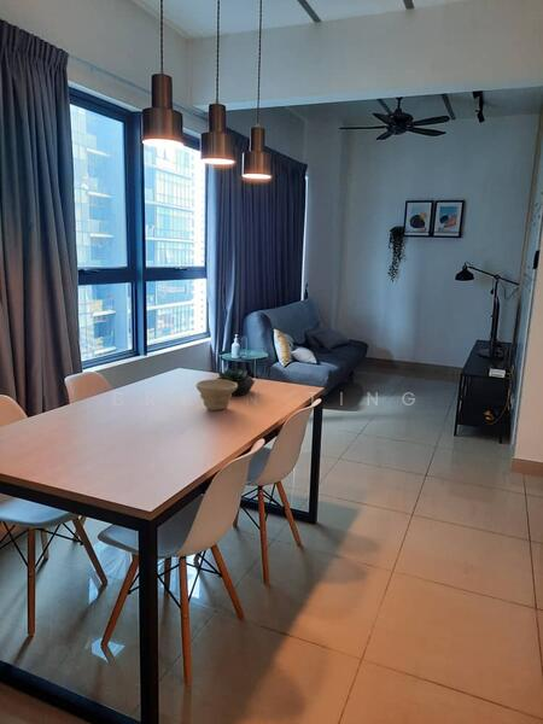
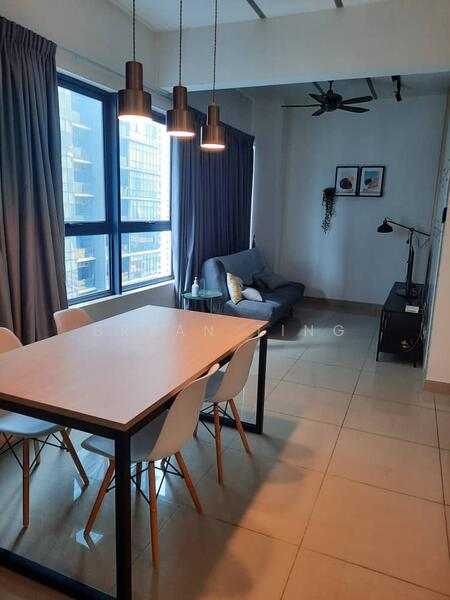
- bowl (216, 396)
- succulent plant (233, 380)
